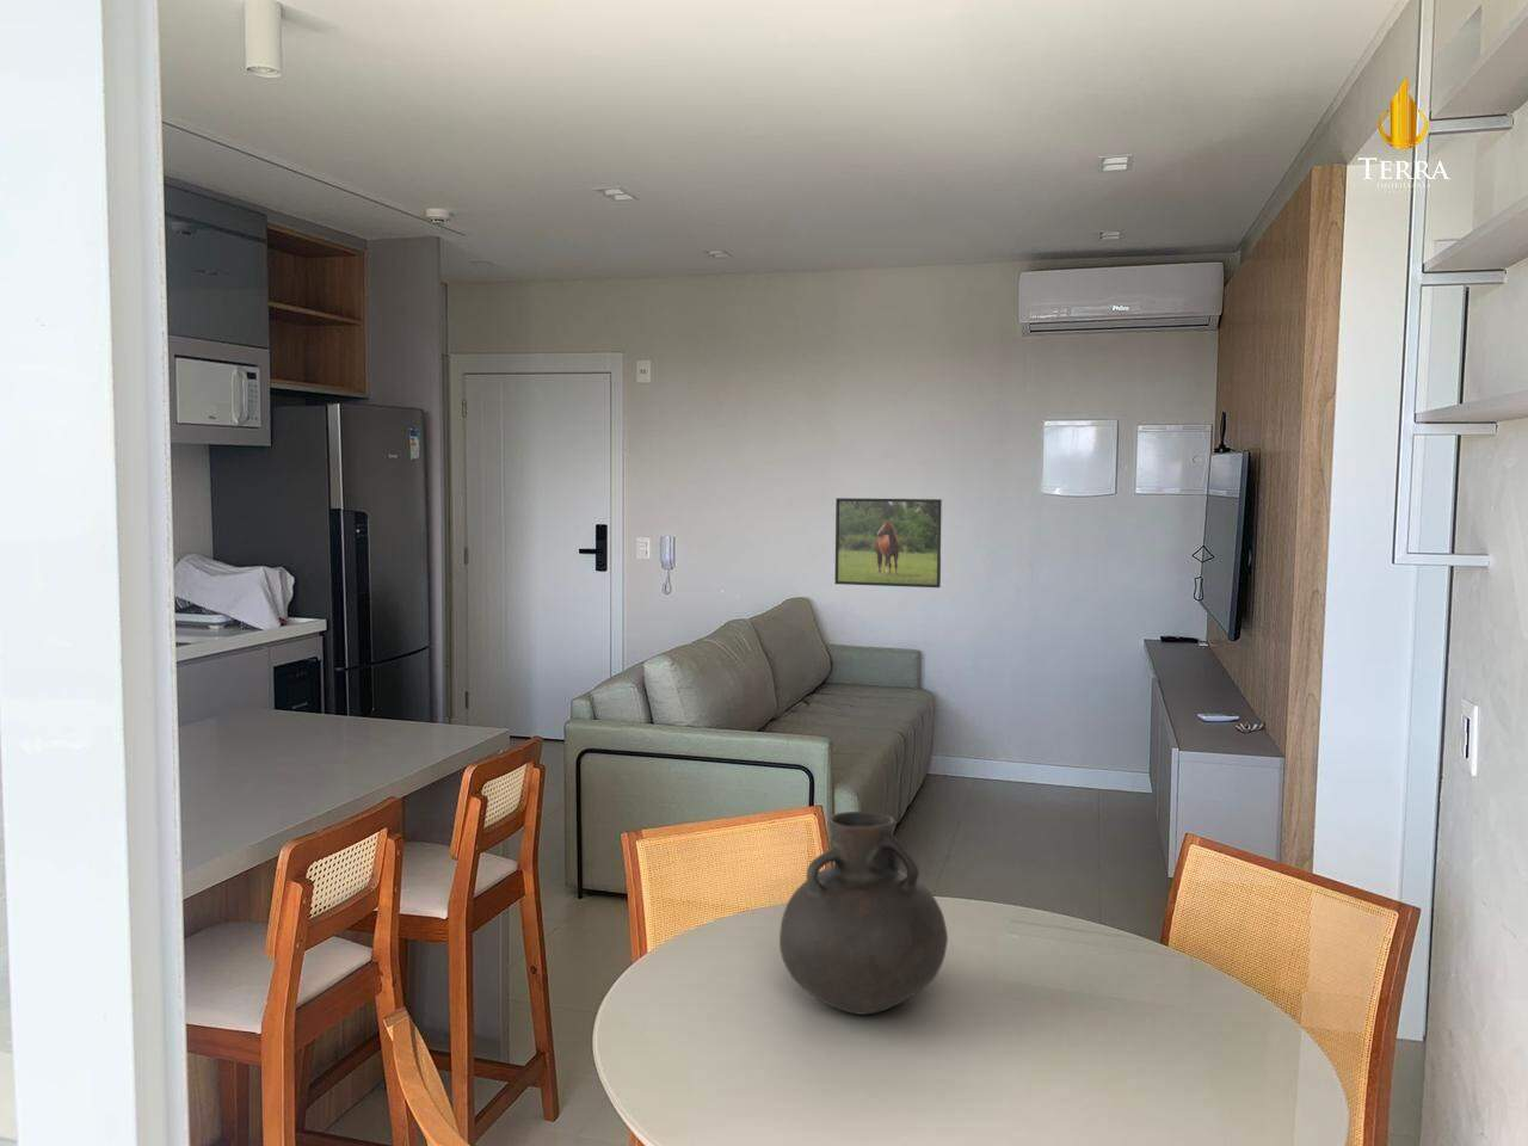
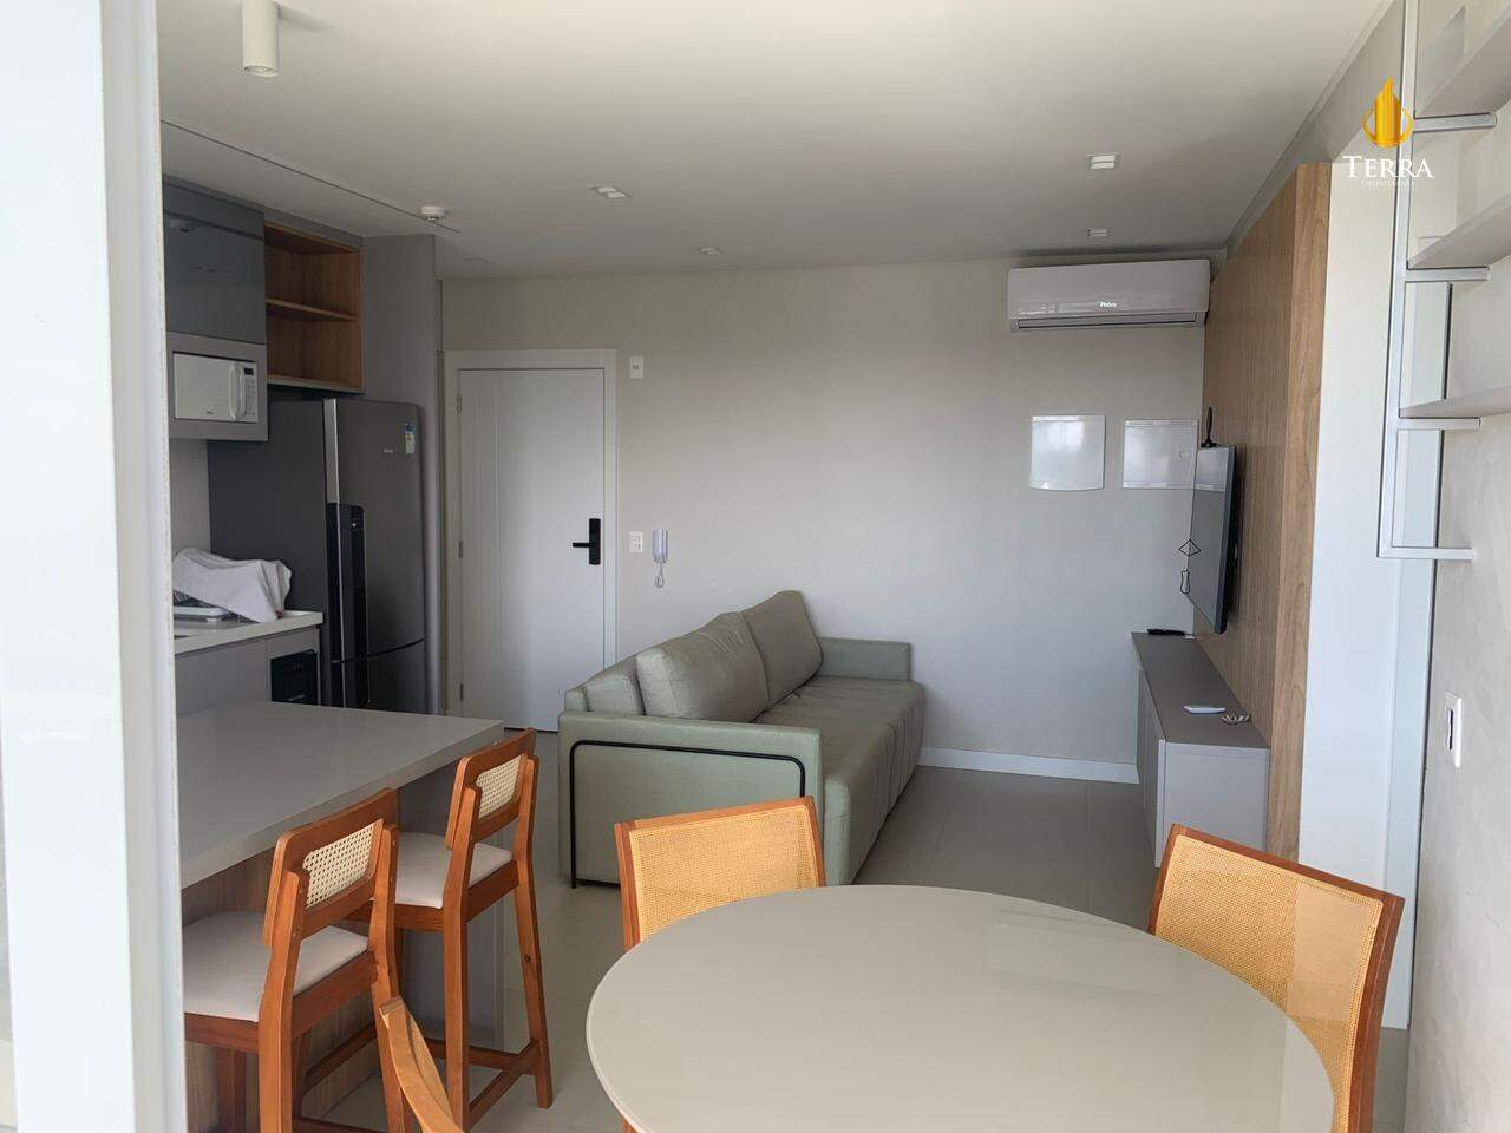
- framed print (887, 542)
- vase (863, 910)
